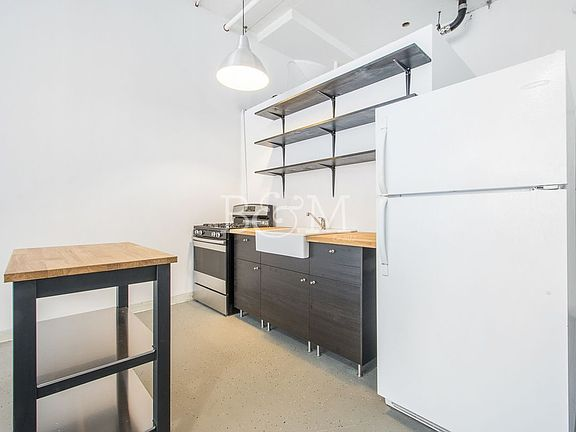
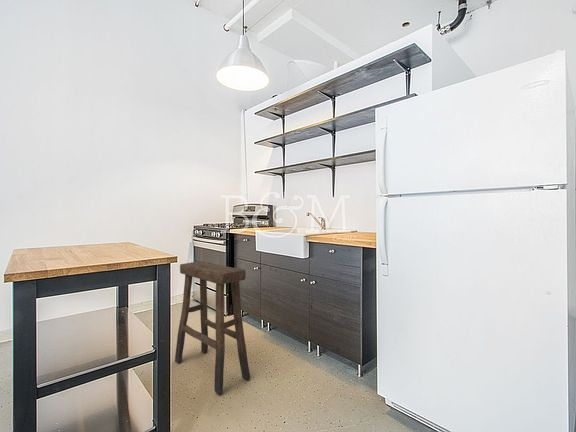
+ stool (209, 320)
